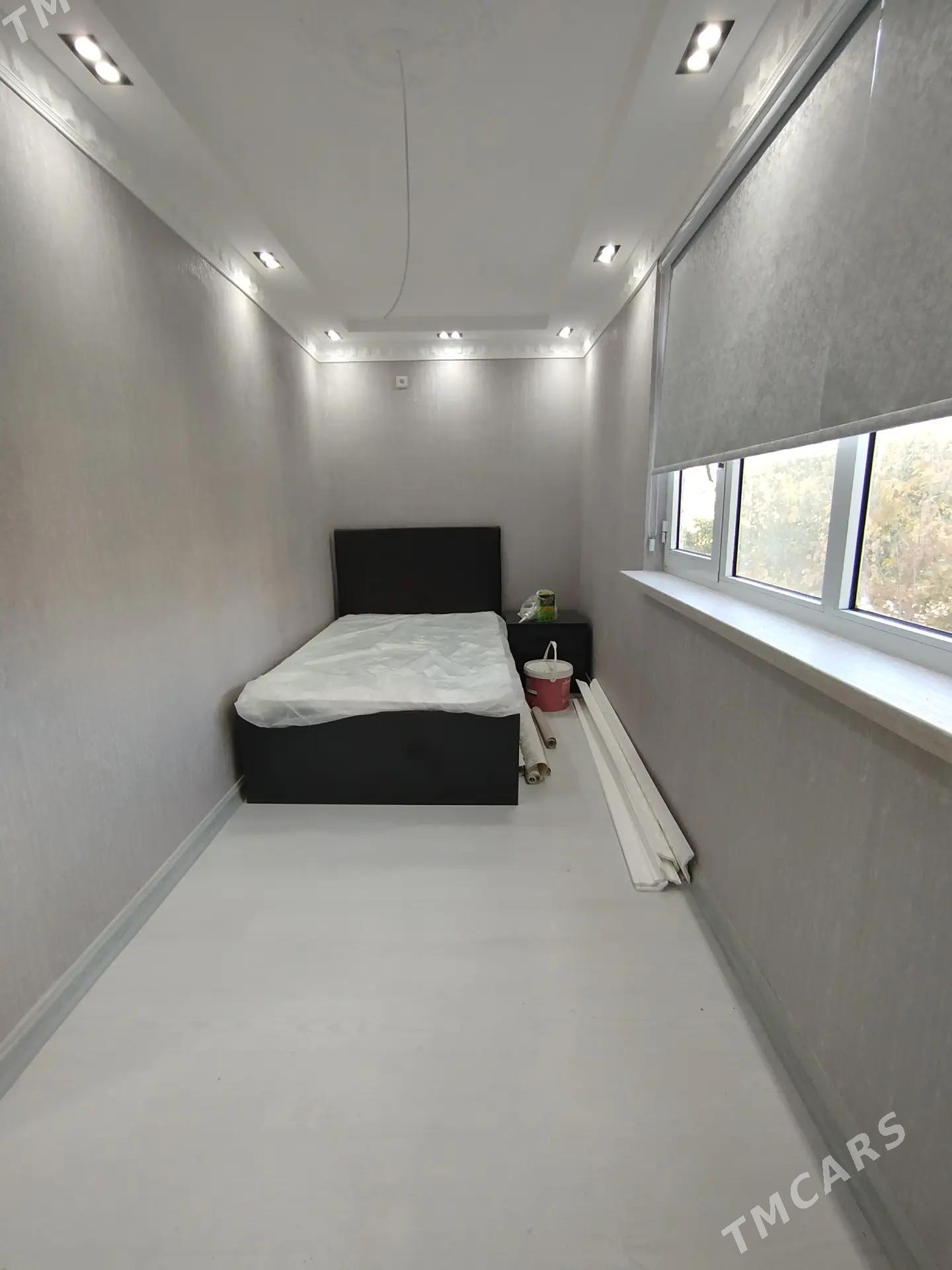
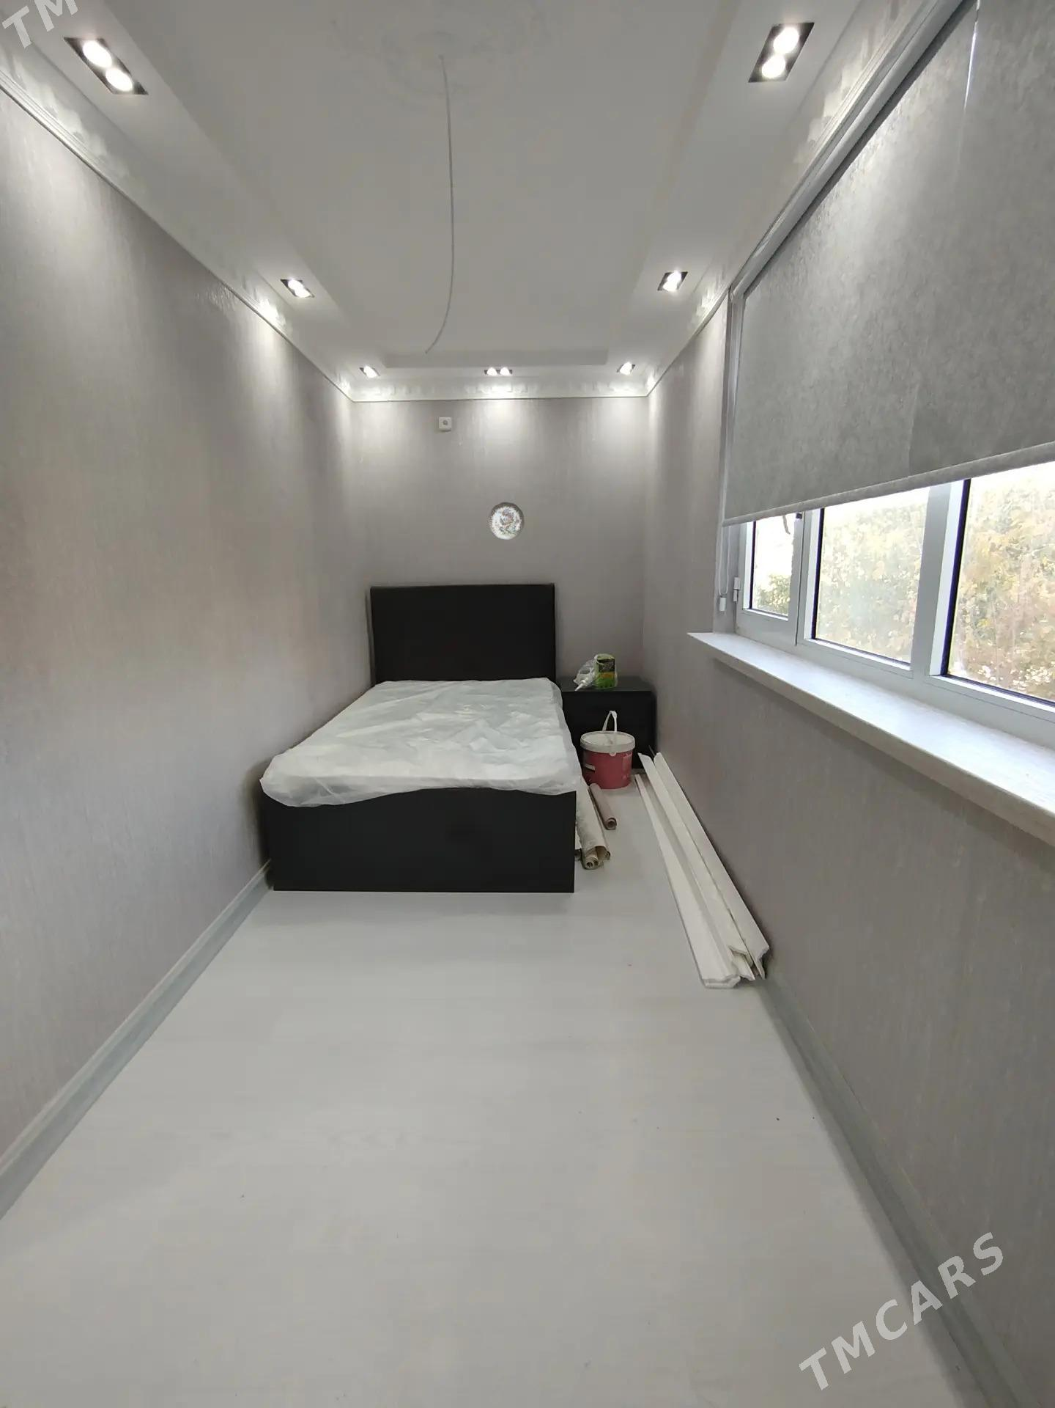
+ decorative plate (506, 521)
